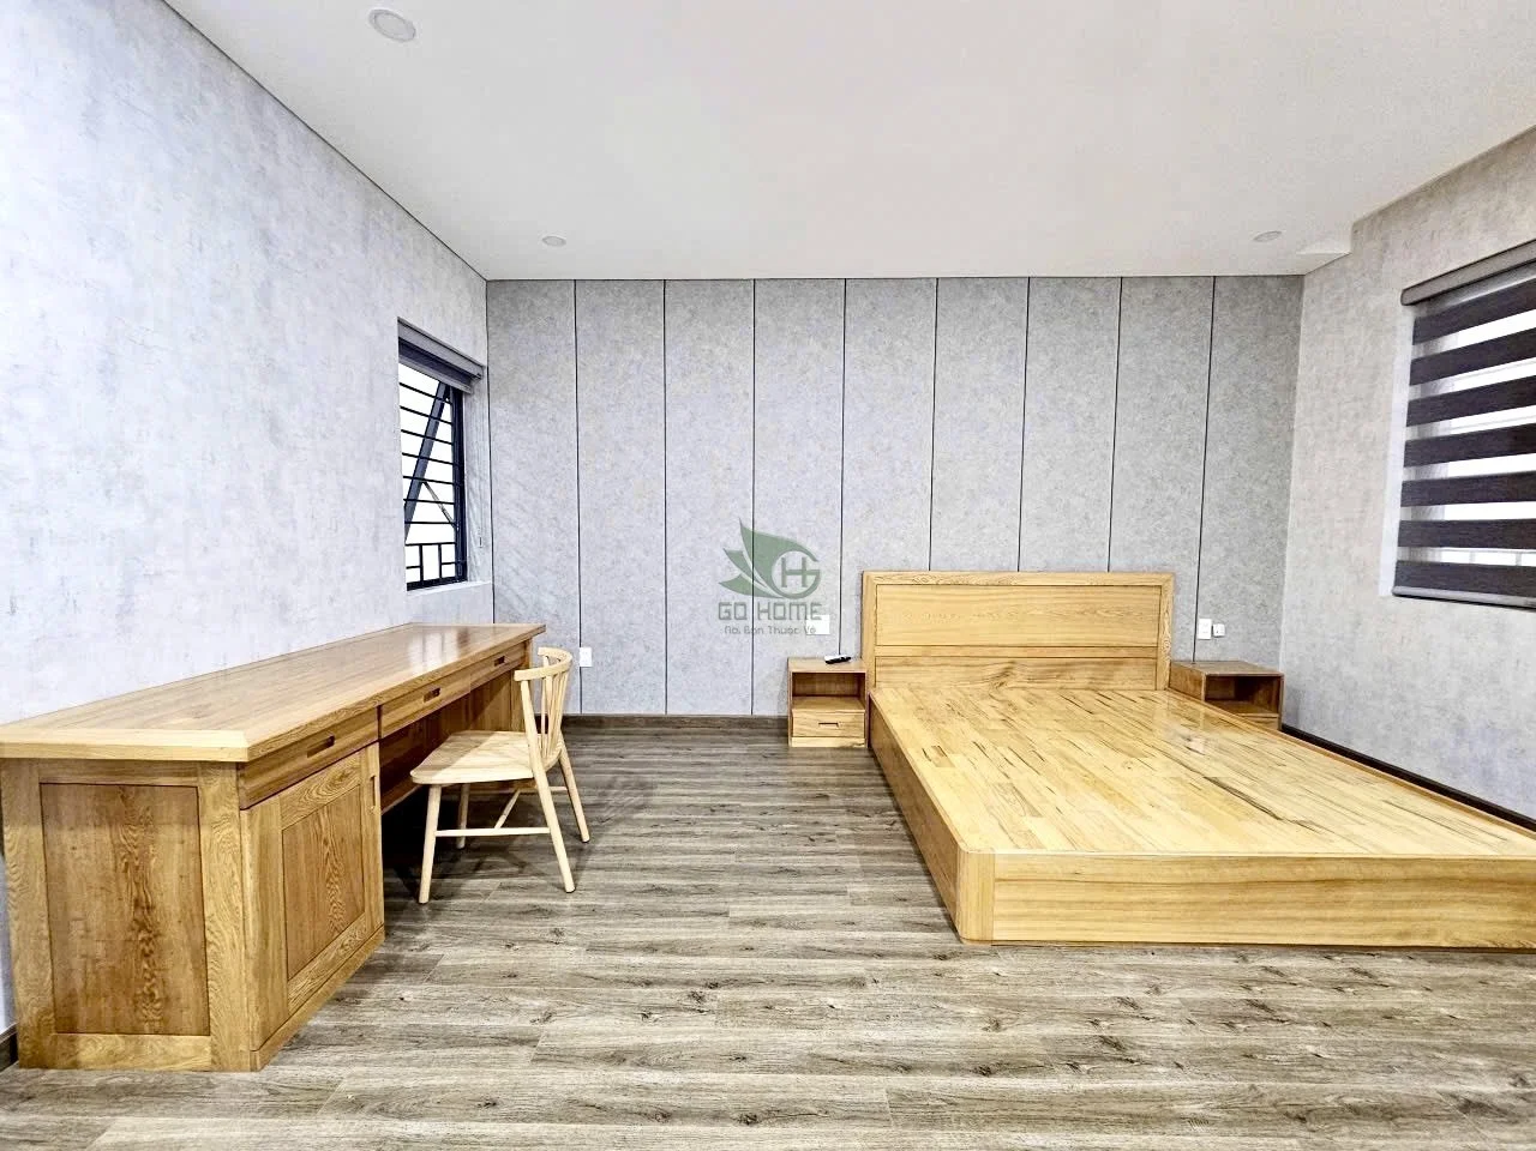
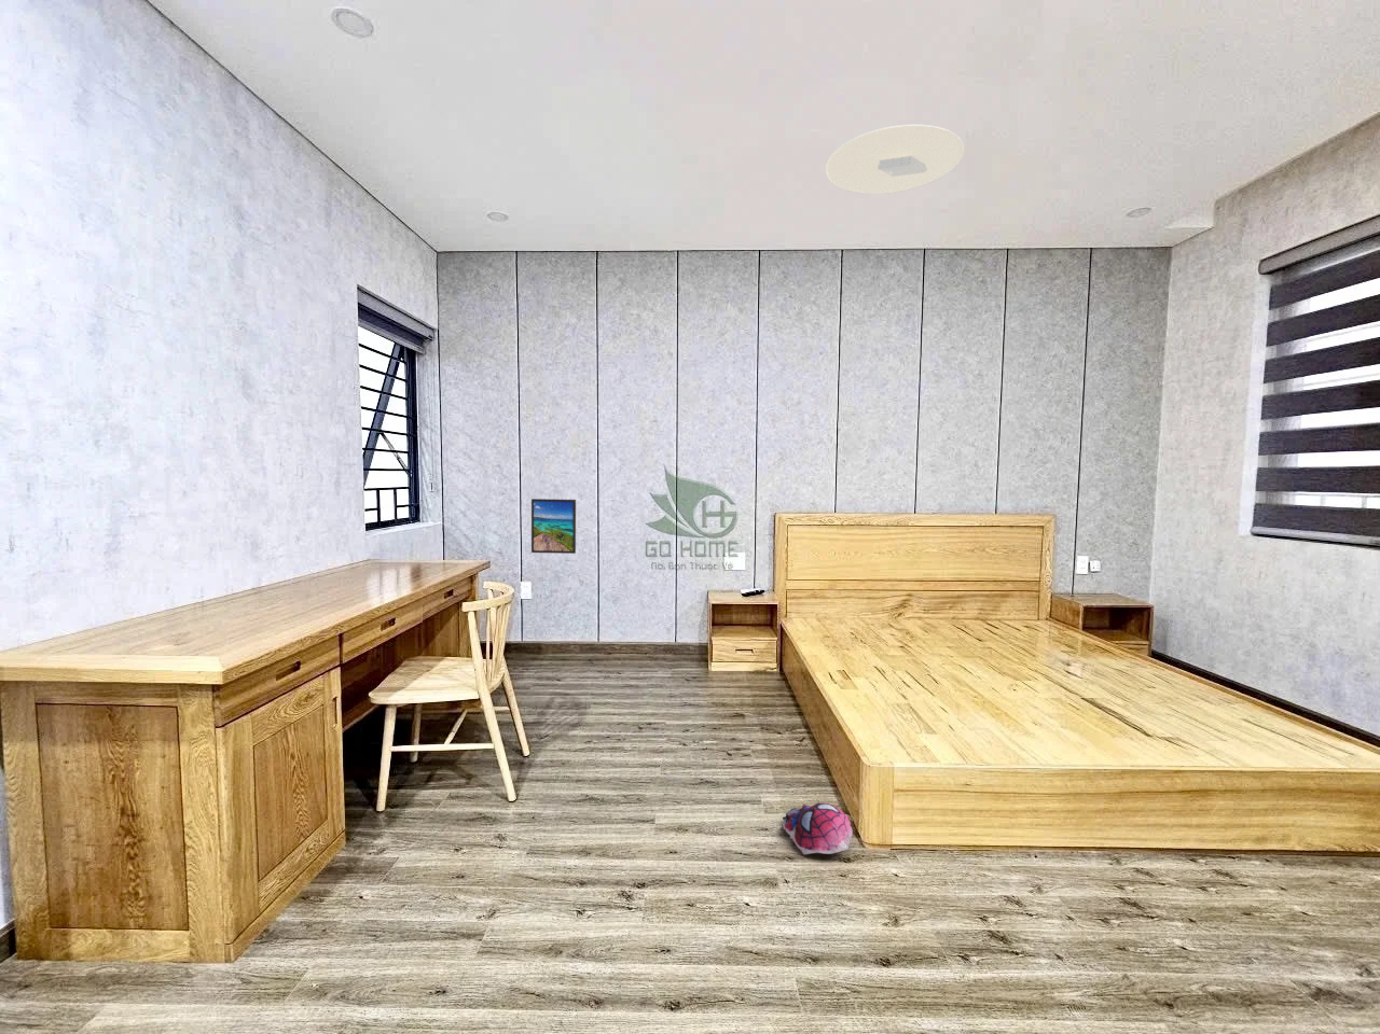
+ ceiling light (893, 156)
+ plush toy (817, 822)
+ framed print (553, 526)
